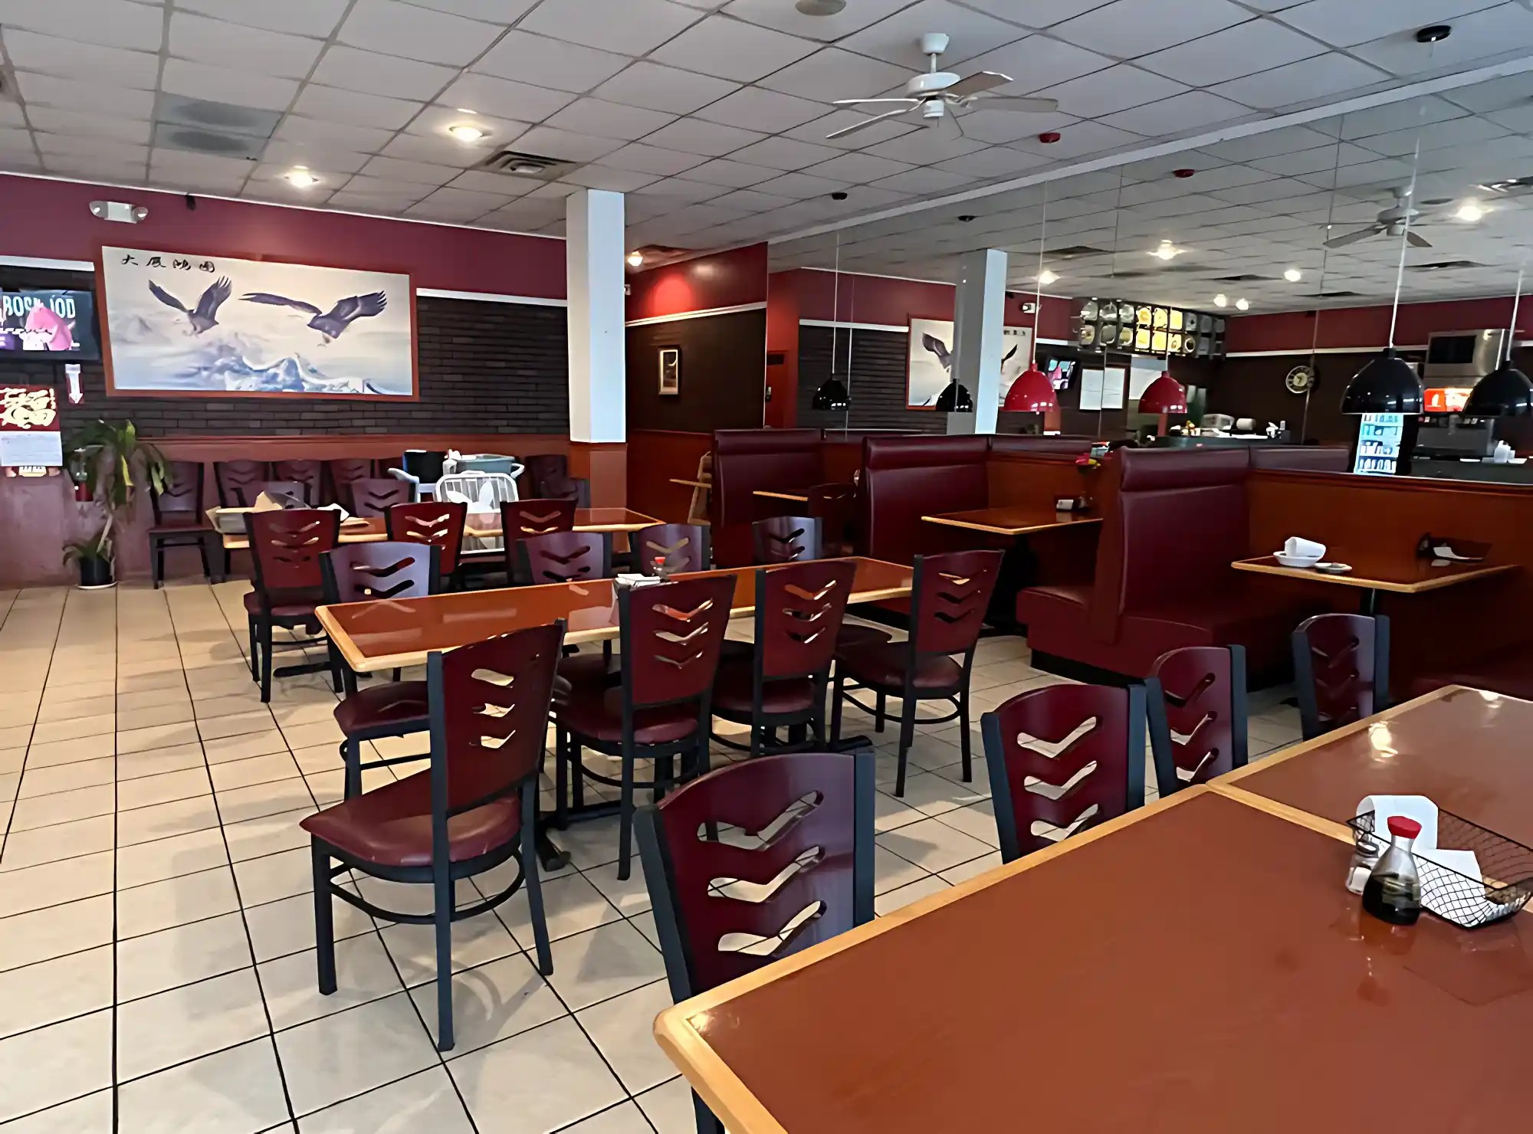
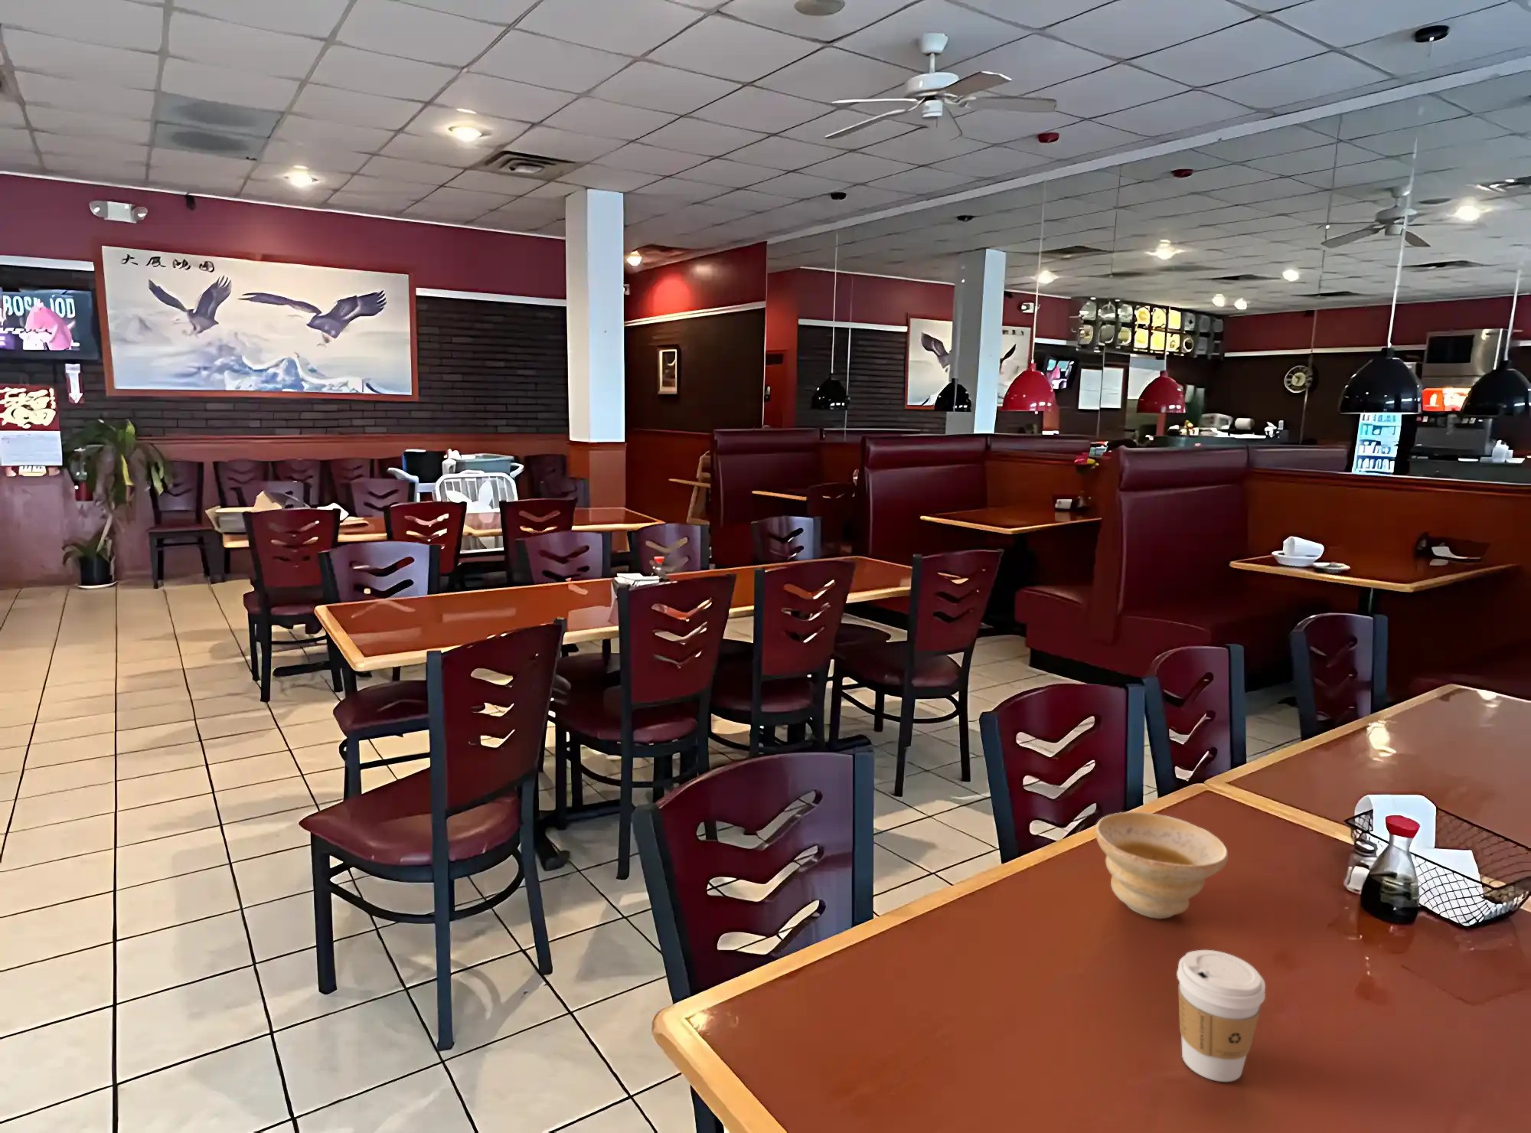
+ coffee cup (1217, 1014)
+ bowl (1156, 871)
